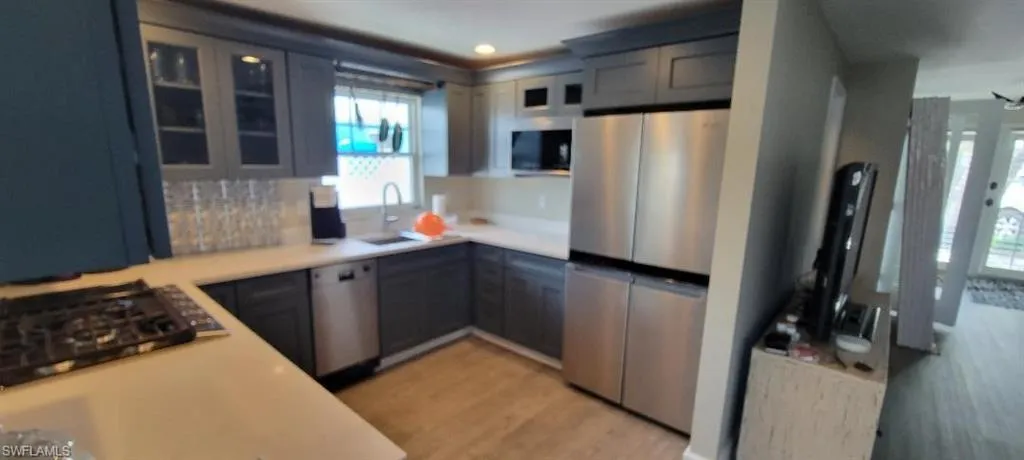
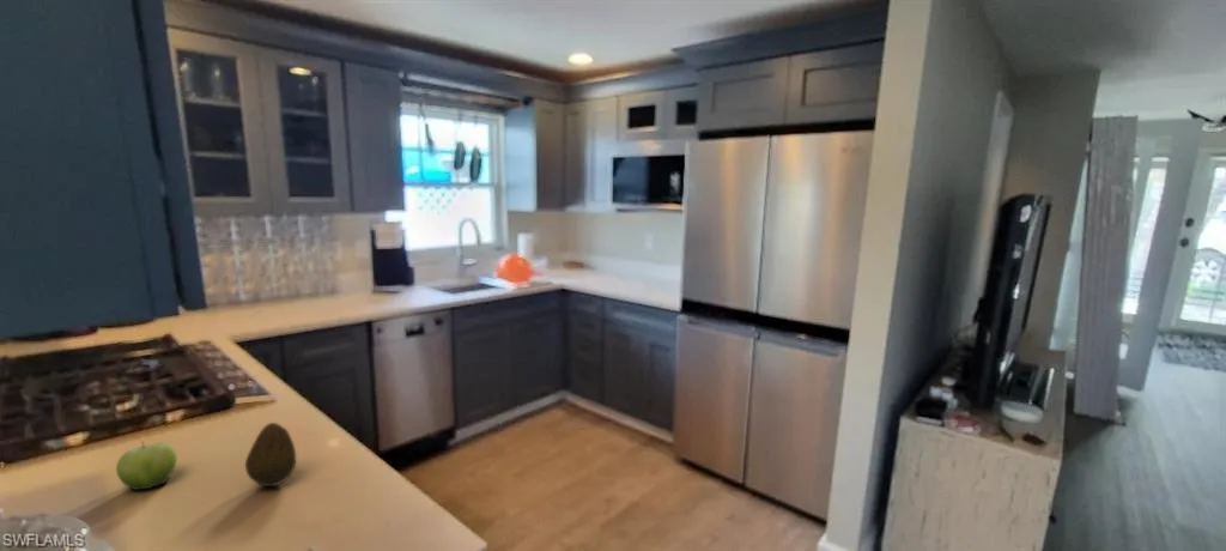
+ fruit (271, 454)
+ fruit (147, 464)
